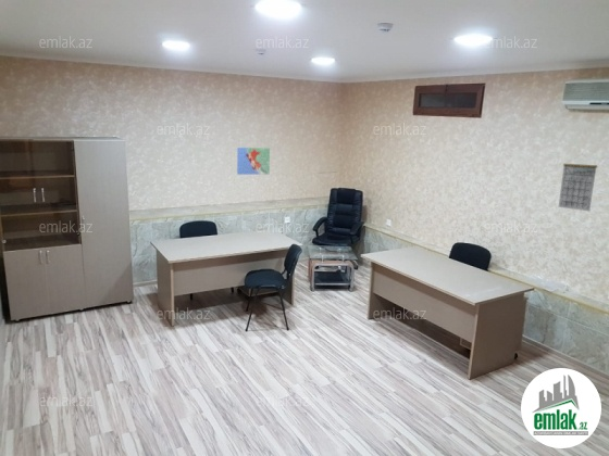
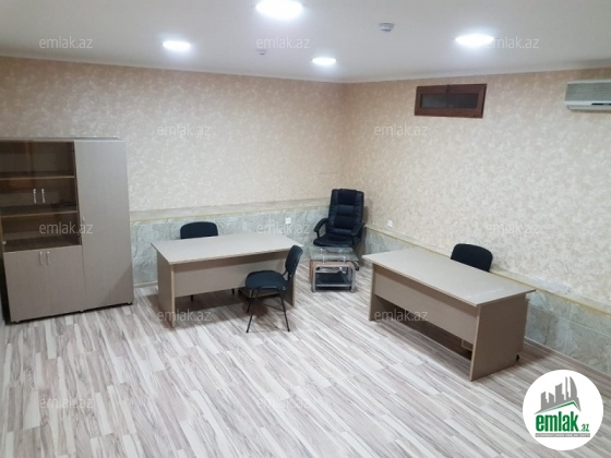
- calendar (577, 181)
- map (253, 161)
